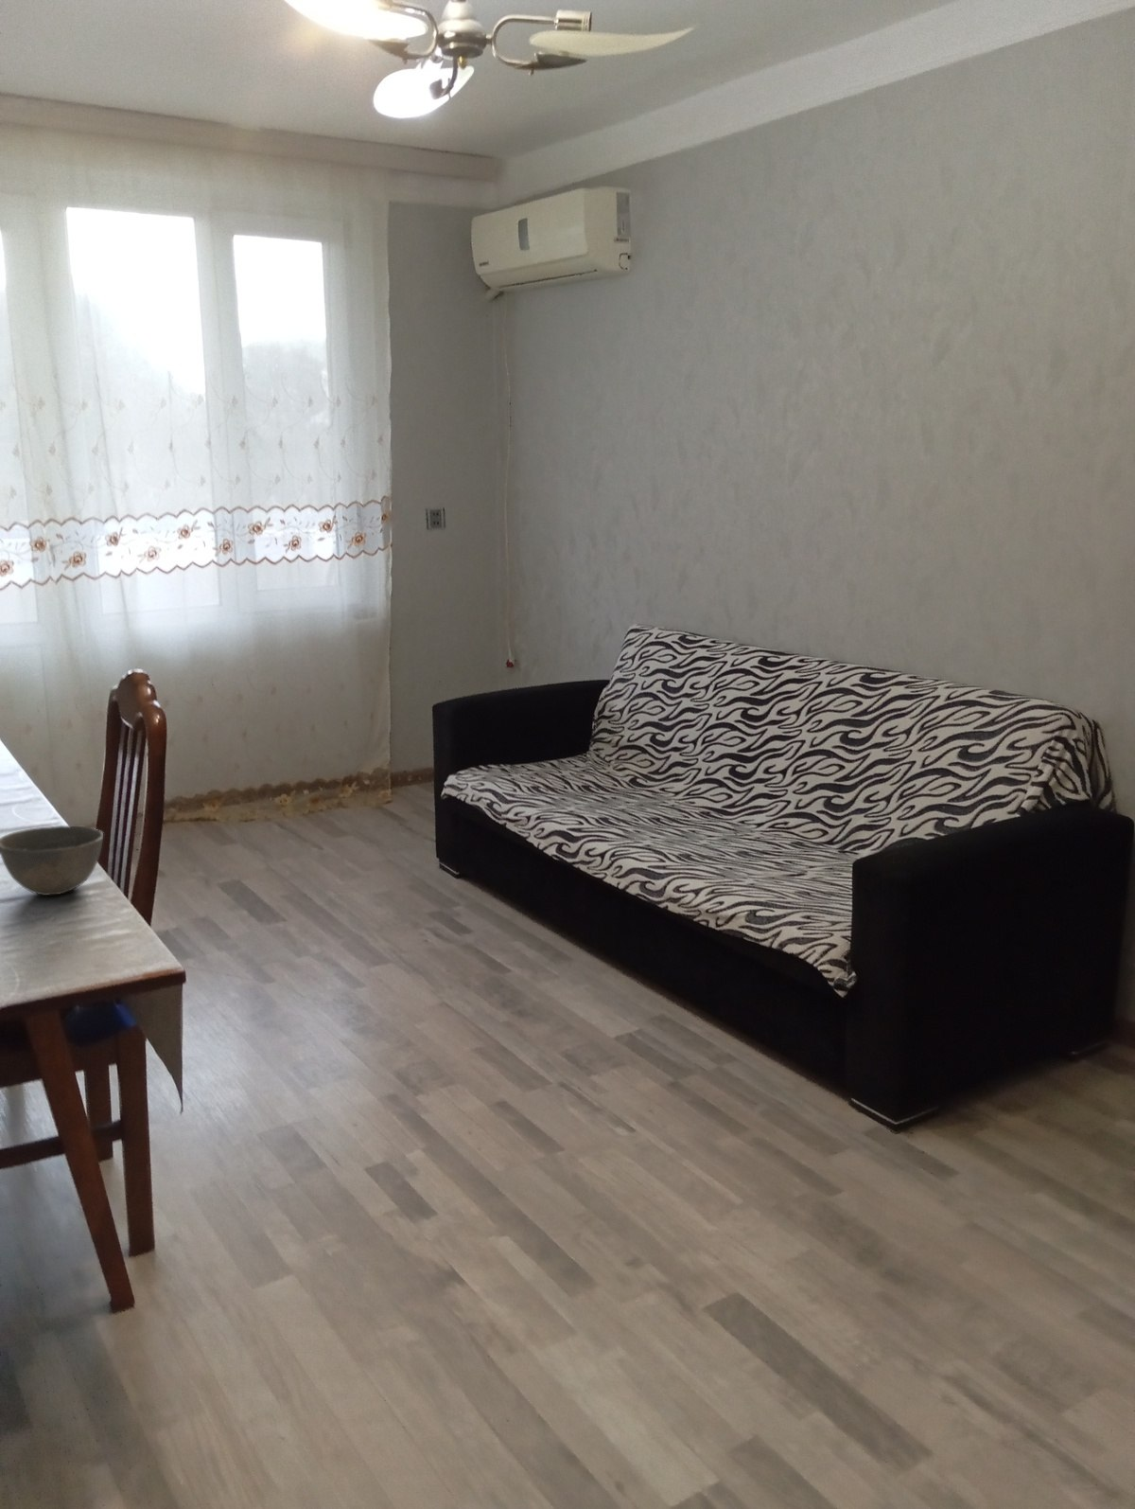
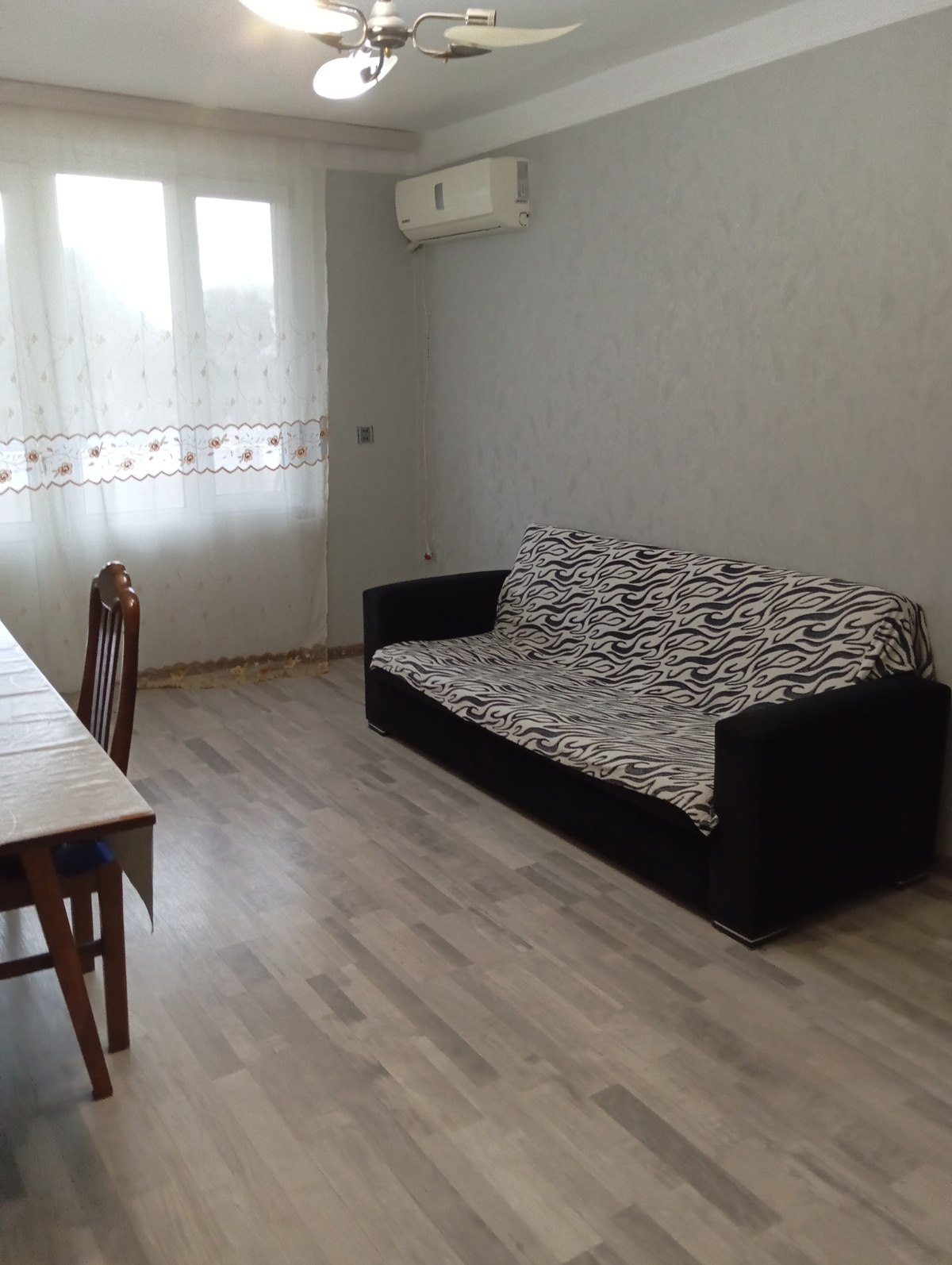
- bowl (52, 862)
